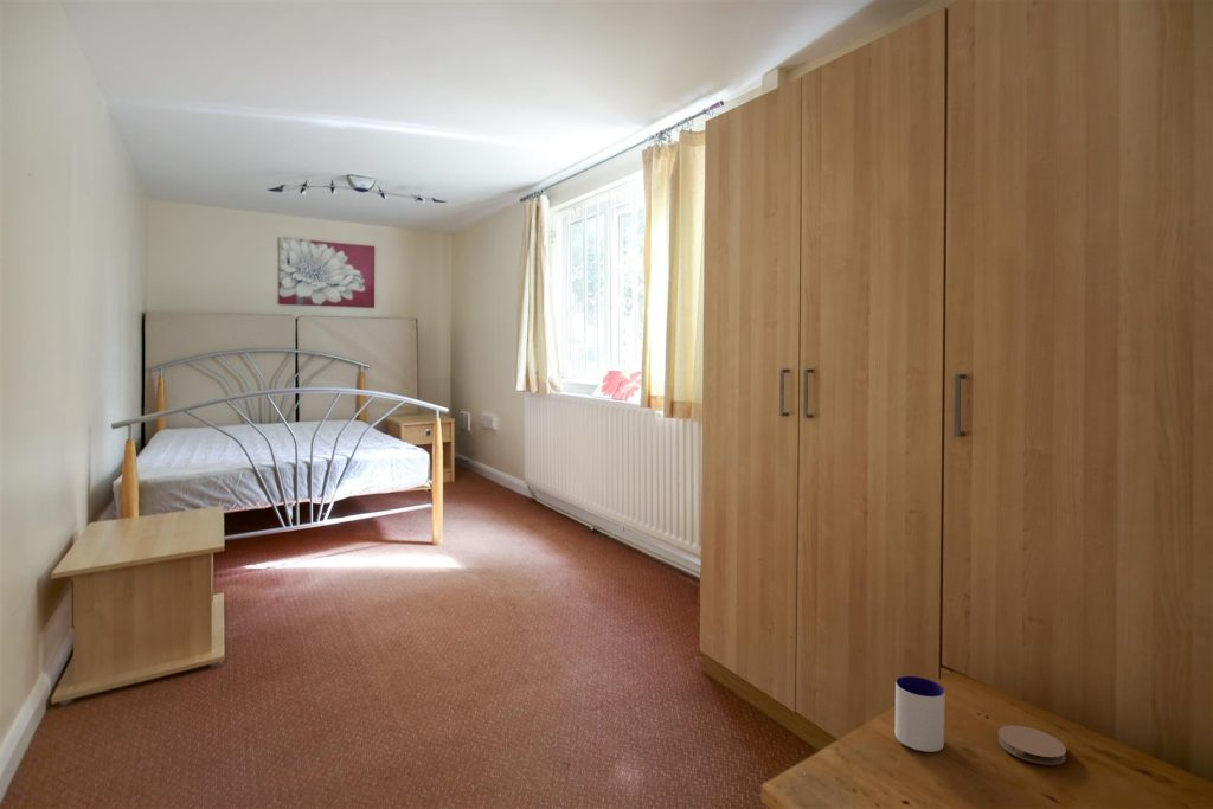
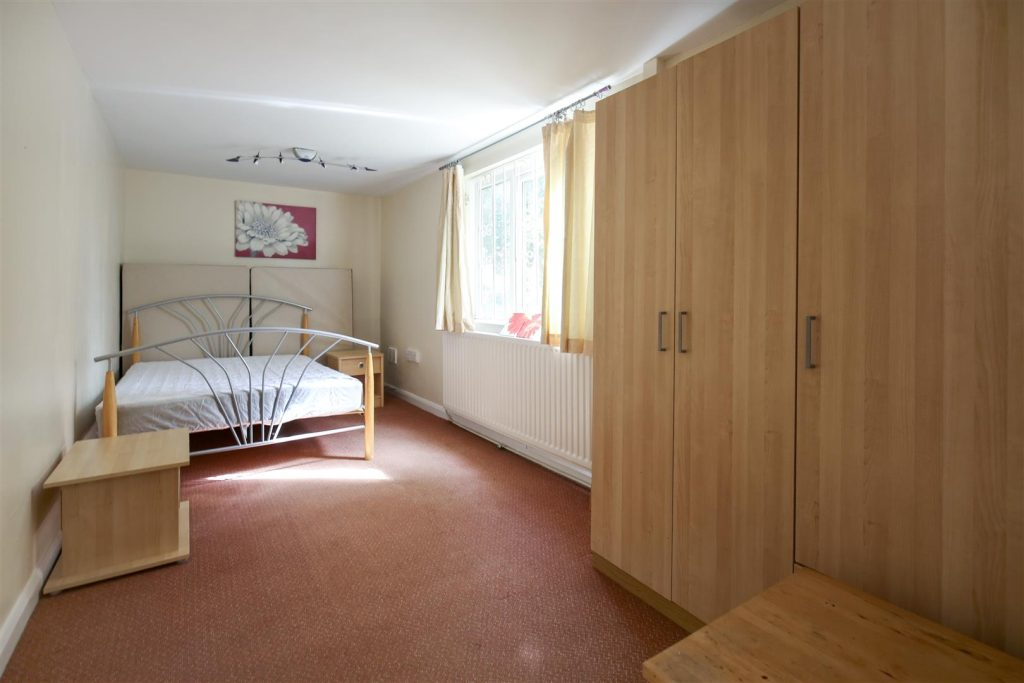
- mug (913, 707)
- coaster (1031, 744)
